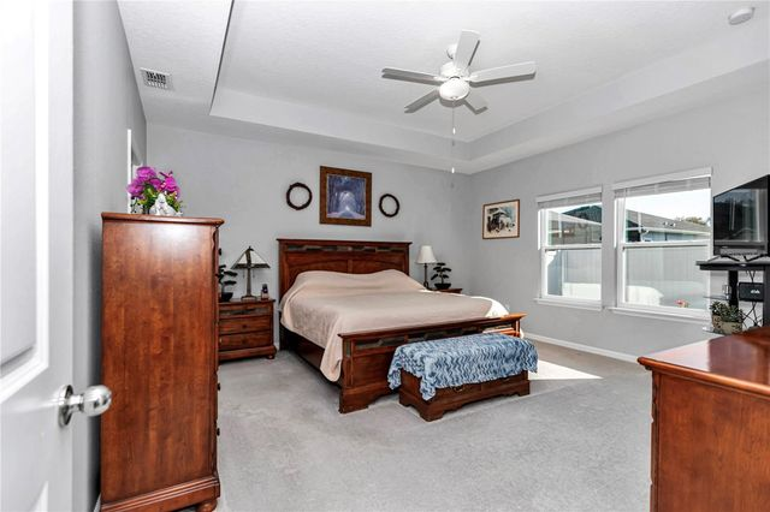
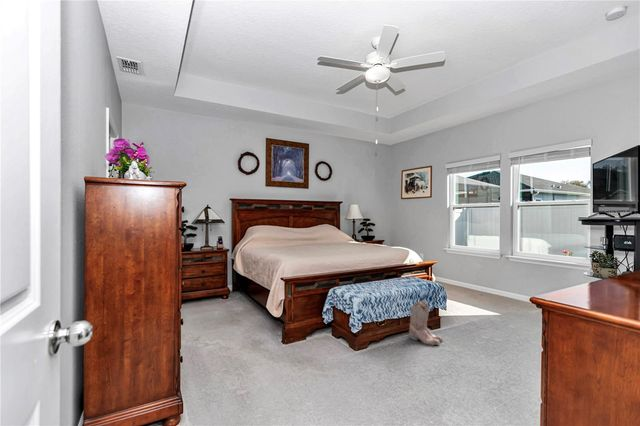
+ boots (426, 321)
